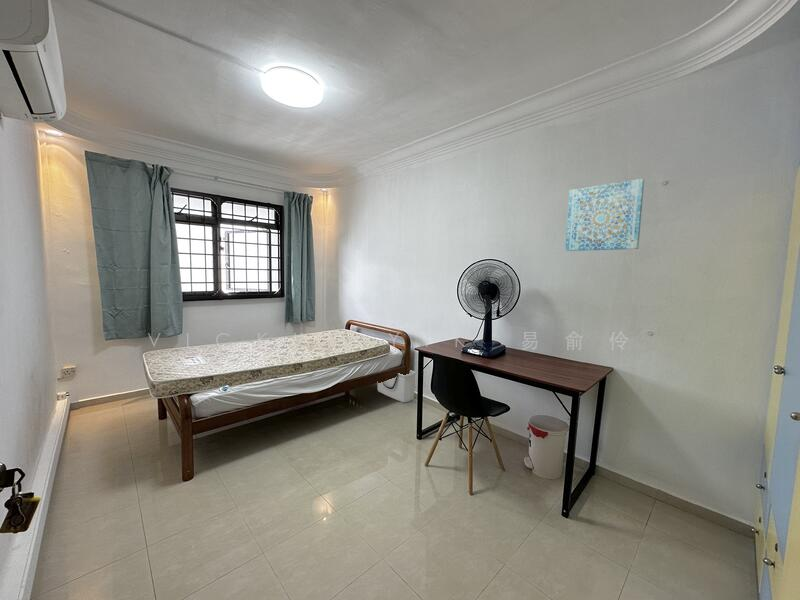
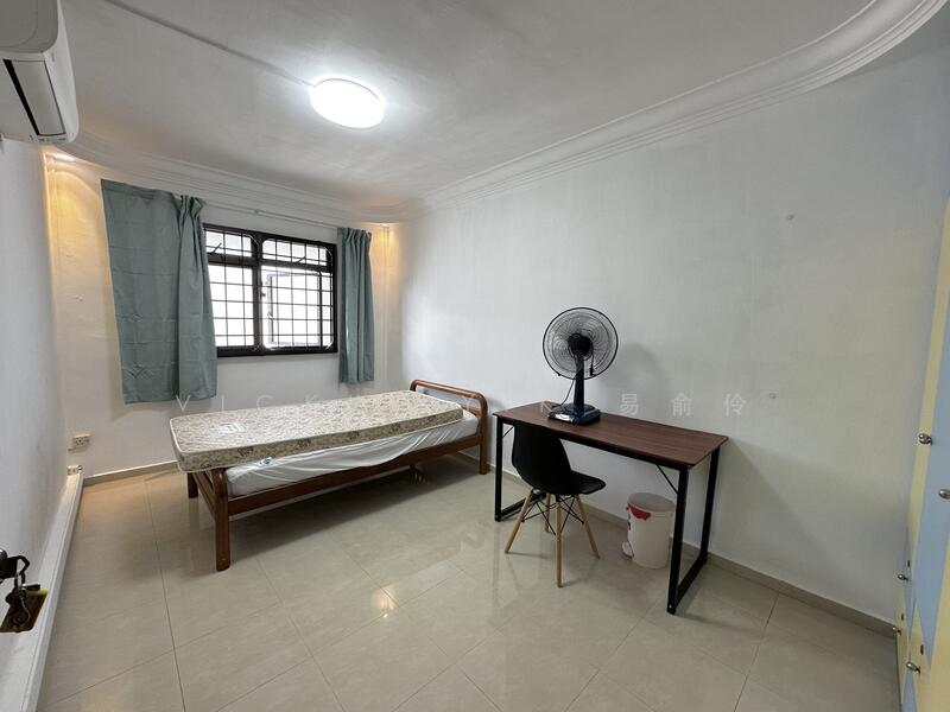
- storage bin (395, 381)
- wall art (601, 217)
